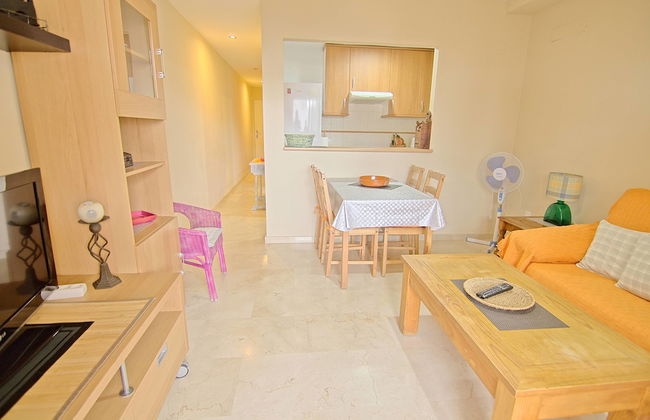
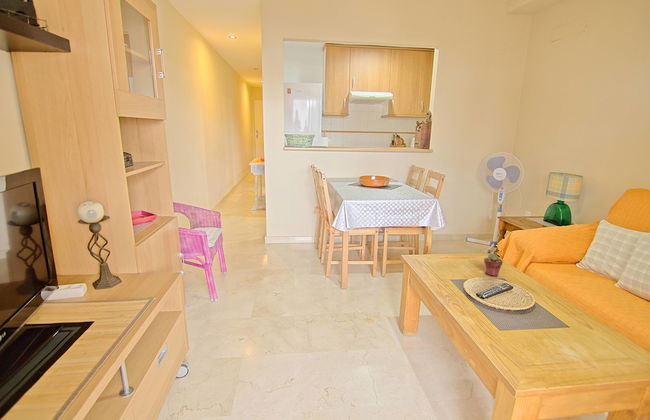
+ potted succulent (492, 263)
